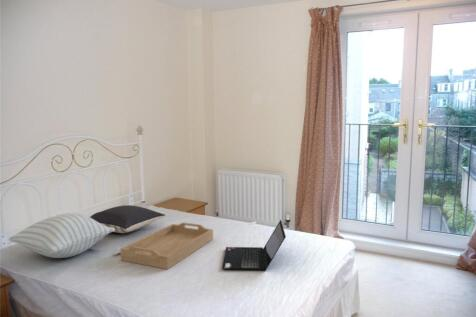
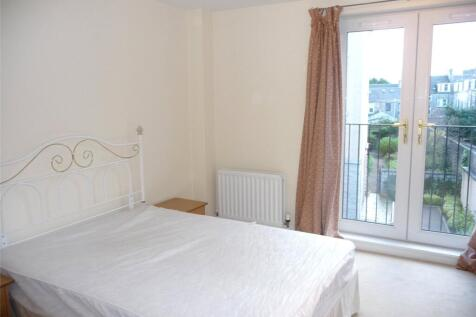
- pillow (126, 218)
- pillow (63, 234)
- serving tray (170, 241)
- laptop computer (253, 247)
